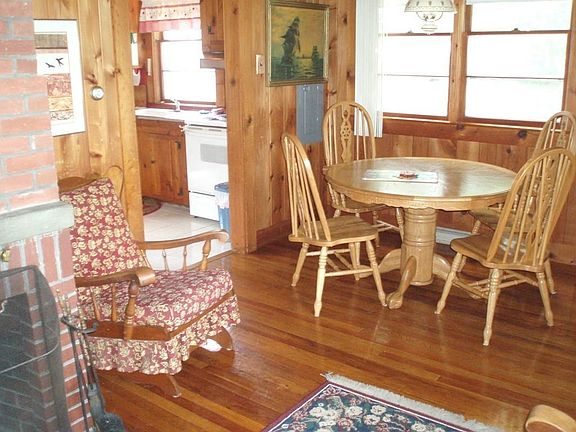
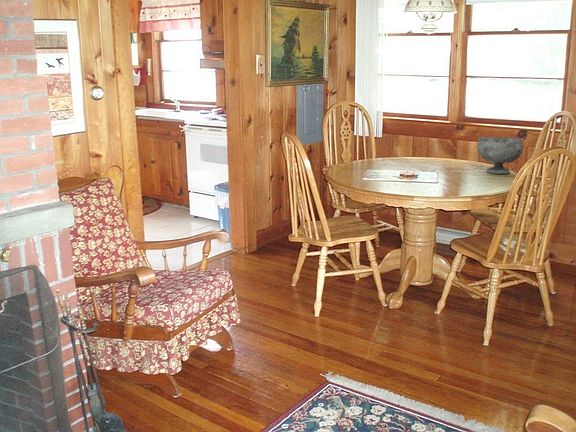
+ decorative bowl (499, 155)
